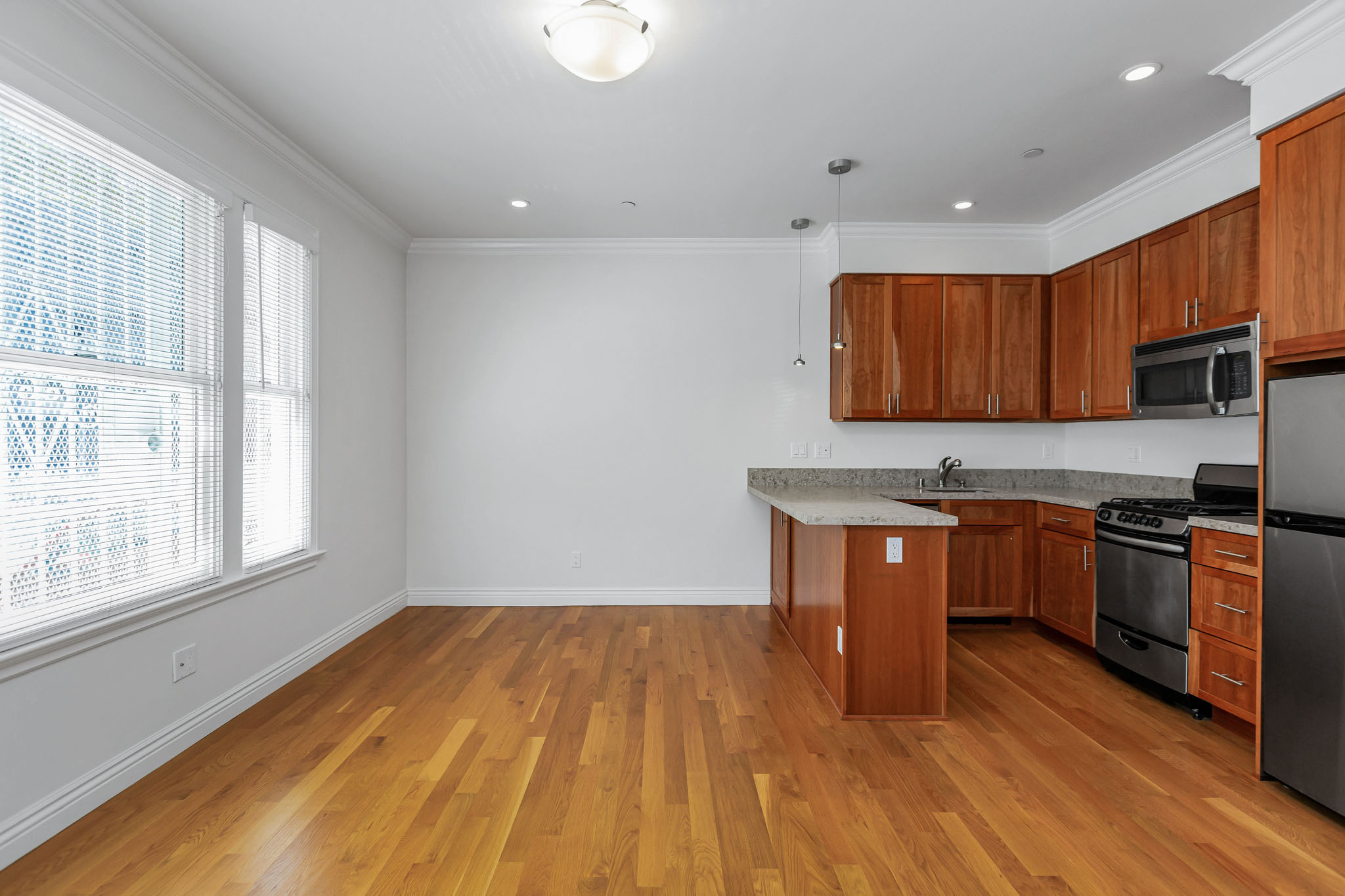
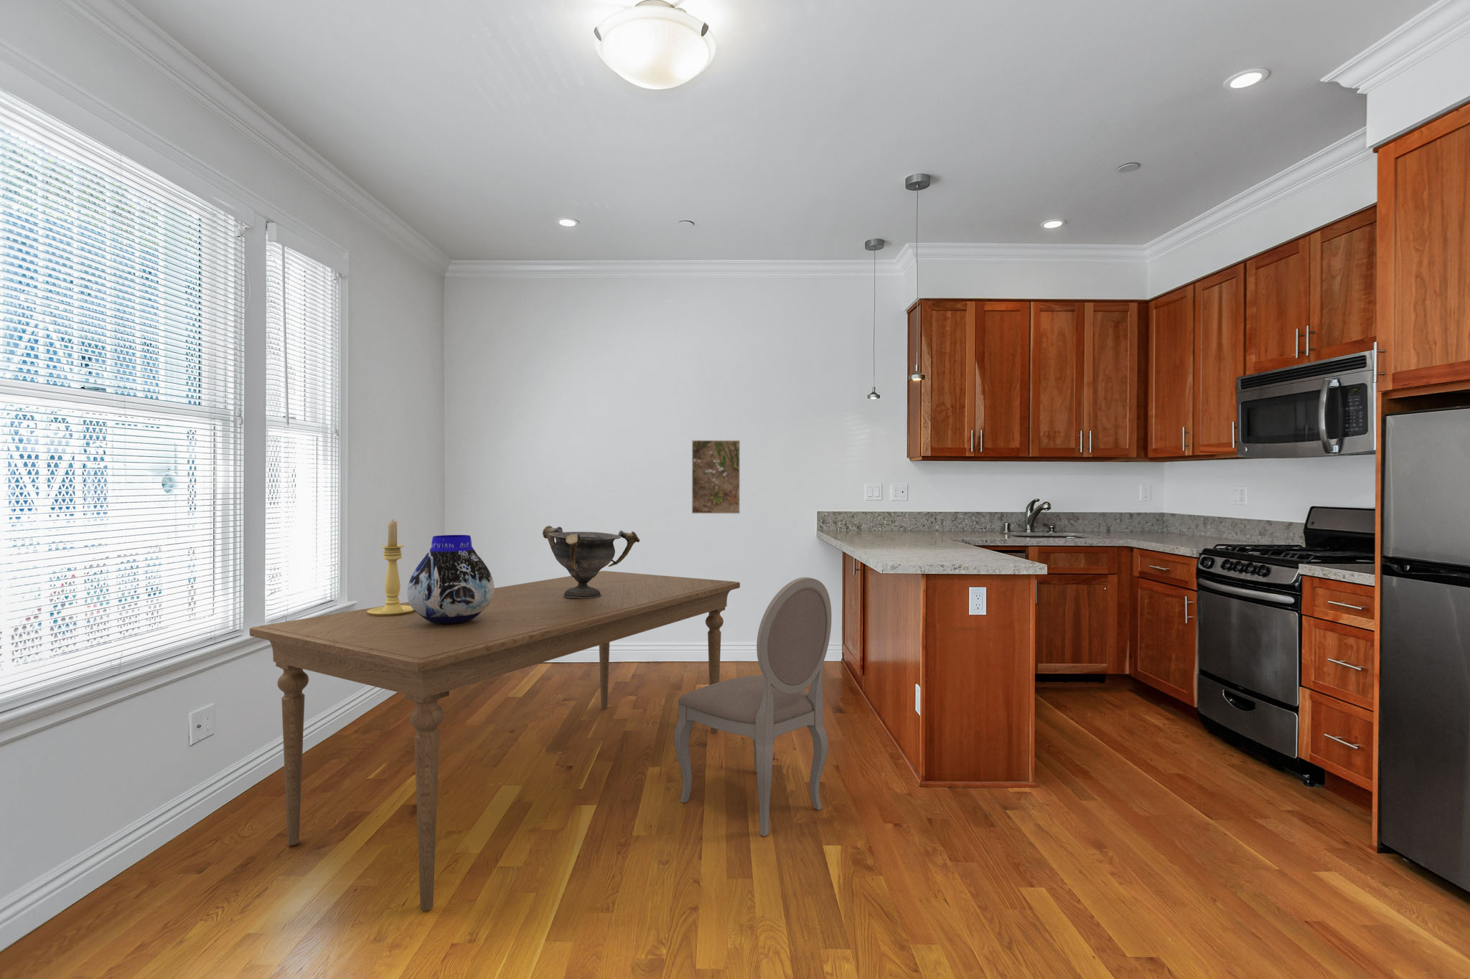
+ vase (451, 578)
+ candle holder (392, 565)
+ dining chair (752, 685)
+ dining table (538, 663)
+ decorative bowl (584, 561)
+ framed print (716, 477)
